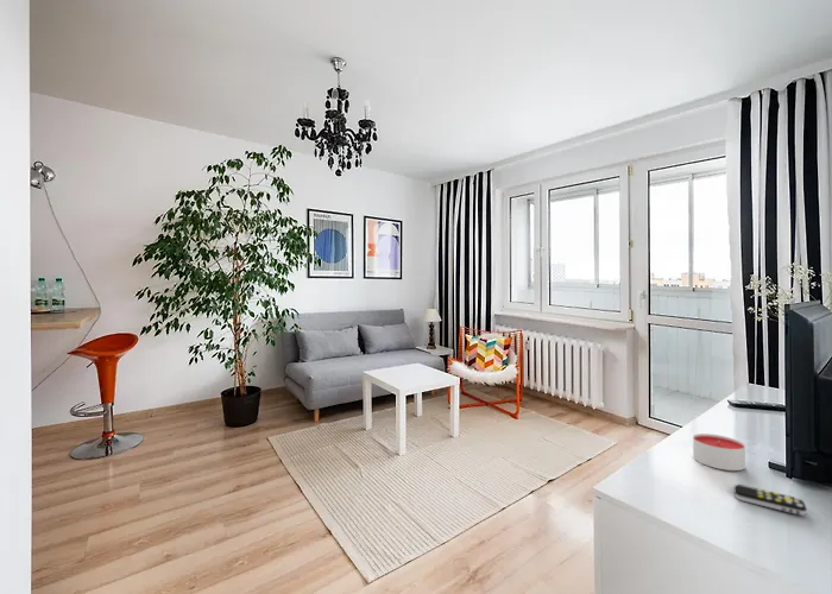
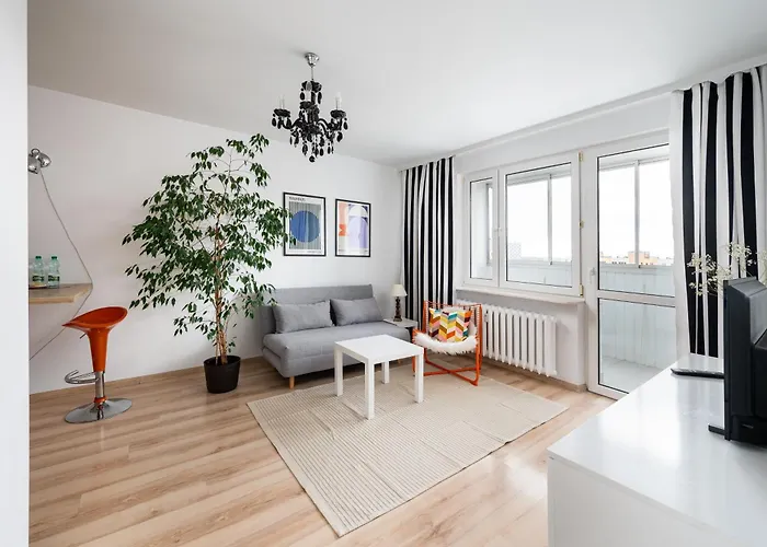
- candle (718, 450)
- remote control (768, 498)
